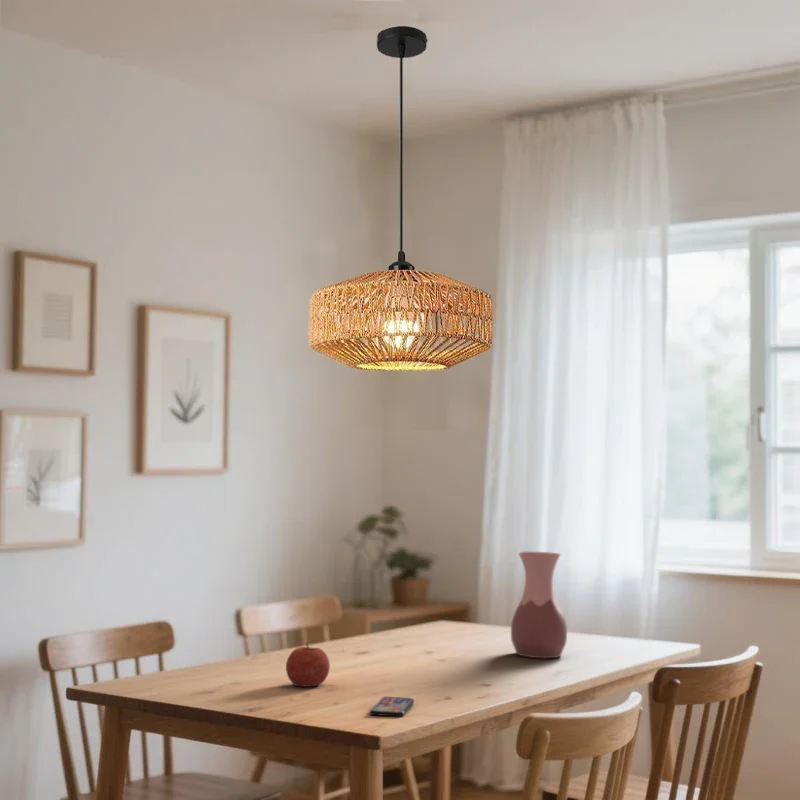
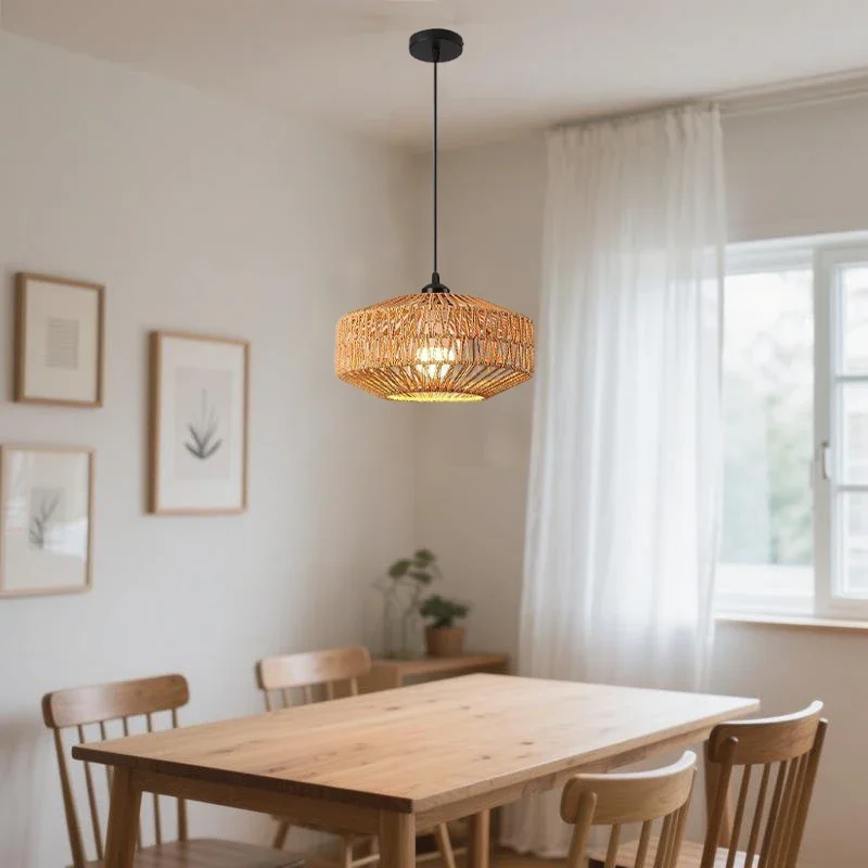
- smartphone (392, 706)
- vase (539, 603)
- fruit (306, 663)
